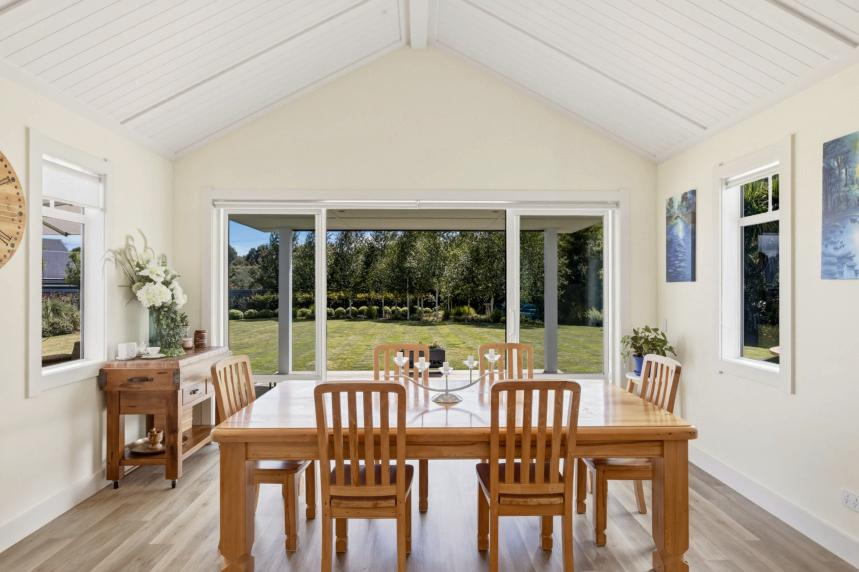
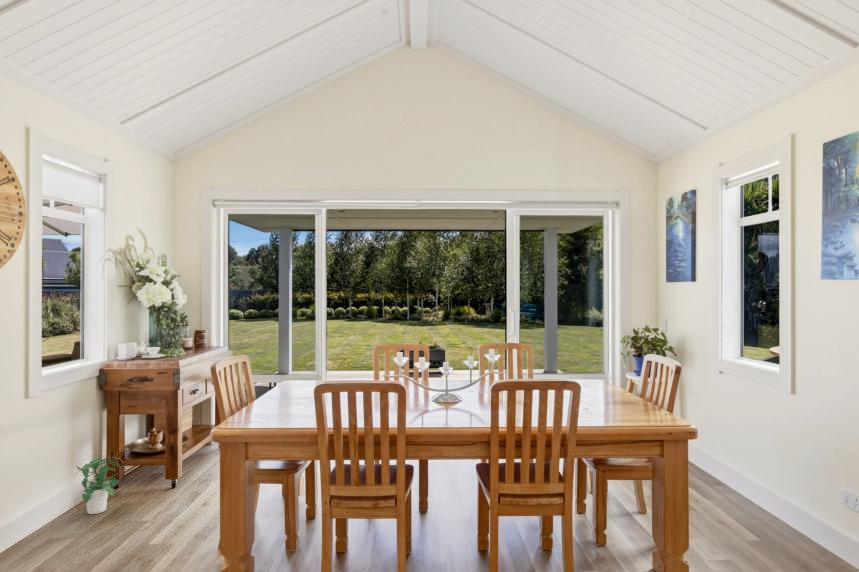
+ potted plant (100, 483)
